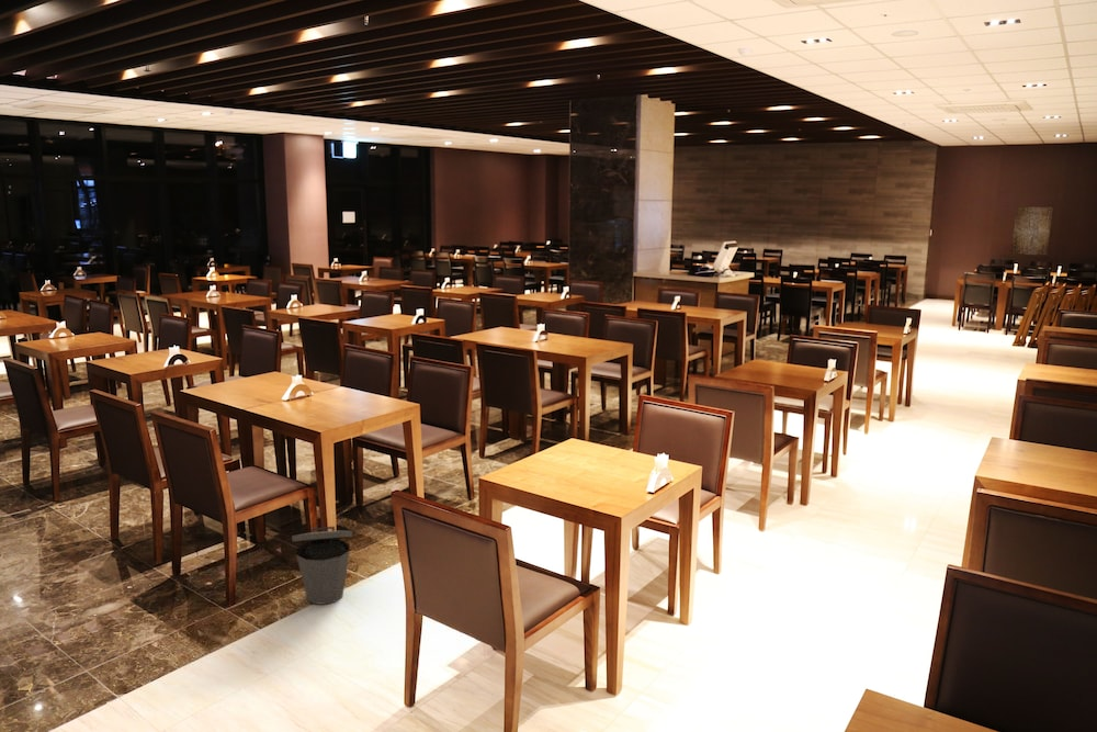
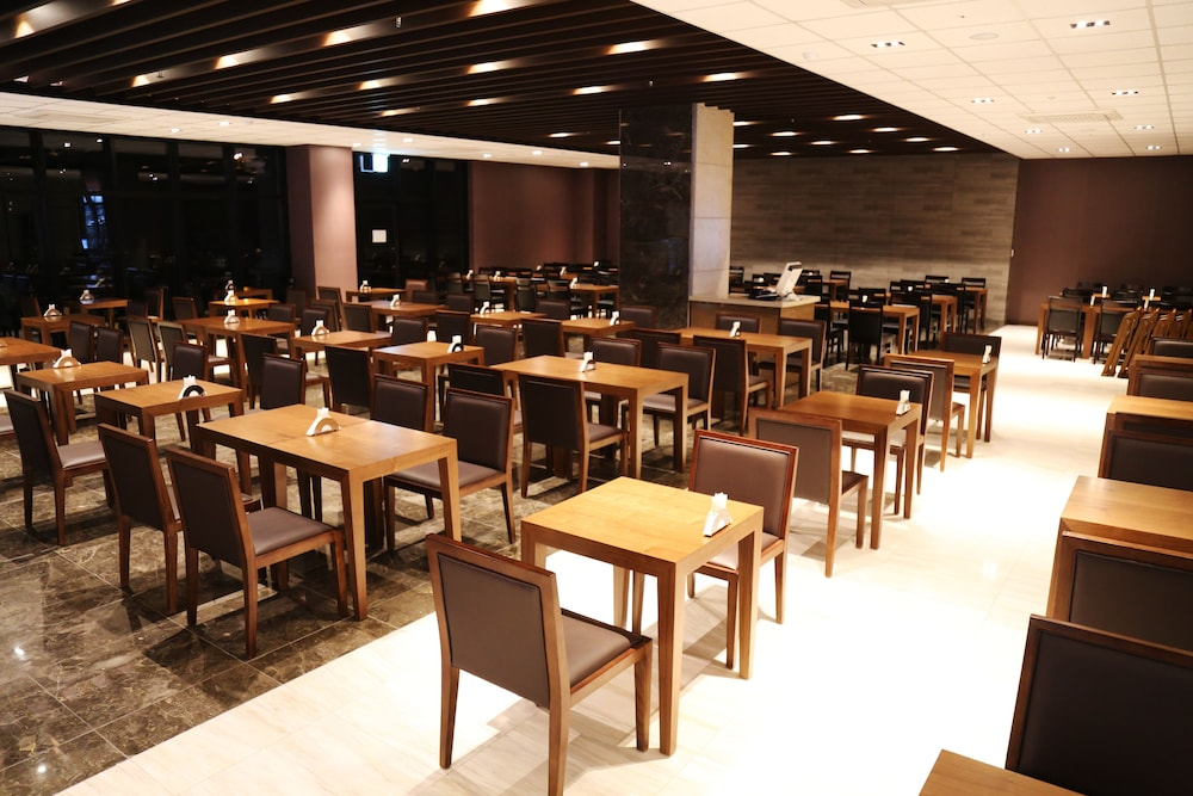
- trash can (324, 559)
- wall art (1031, 230)
